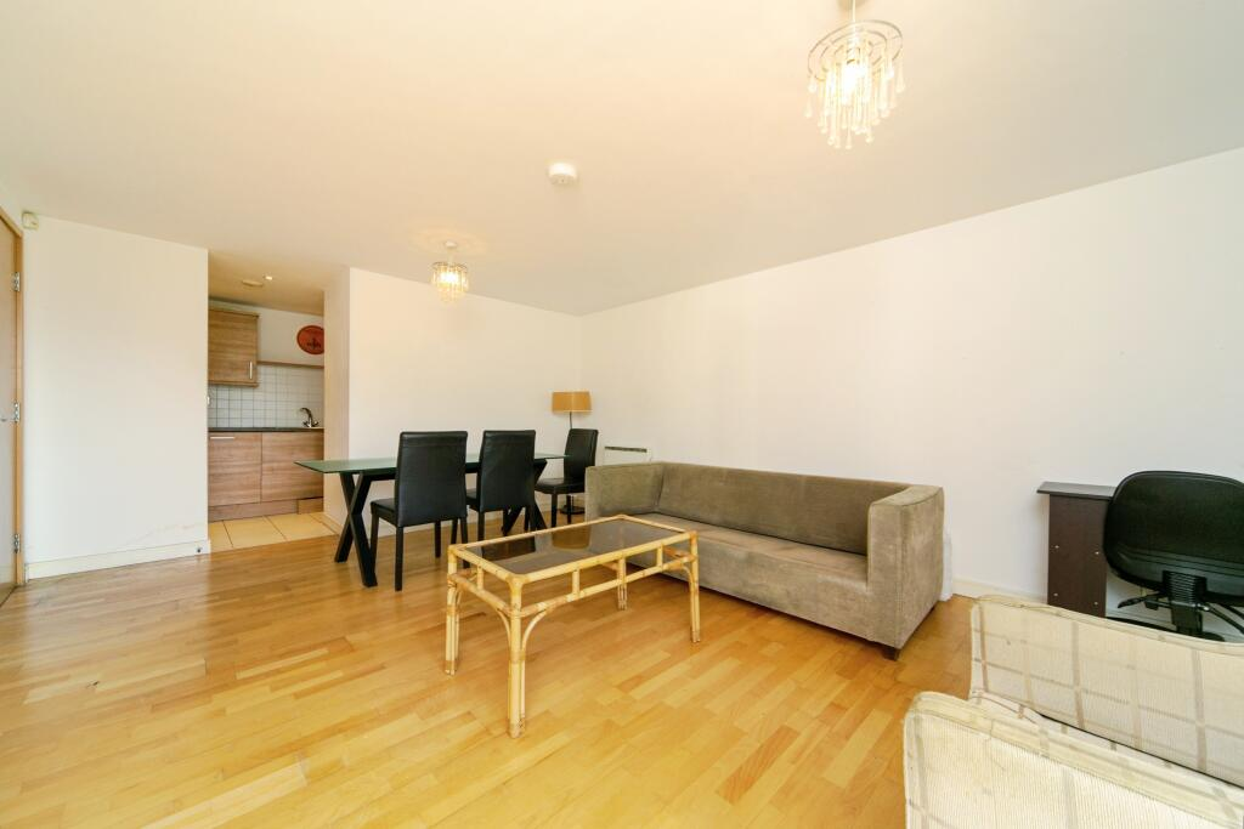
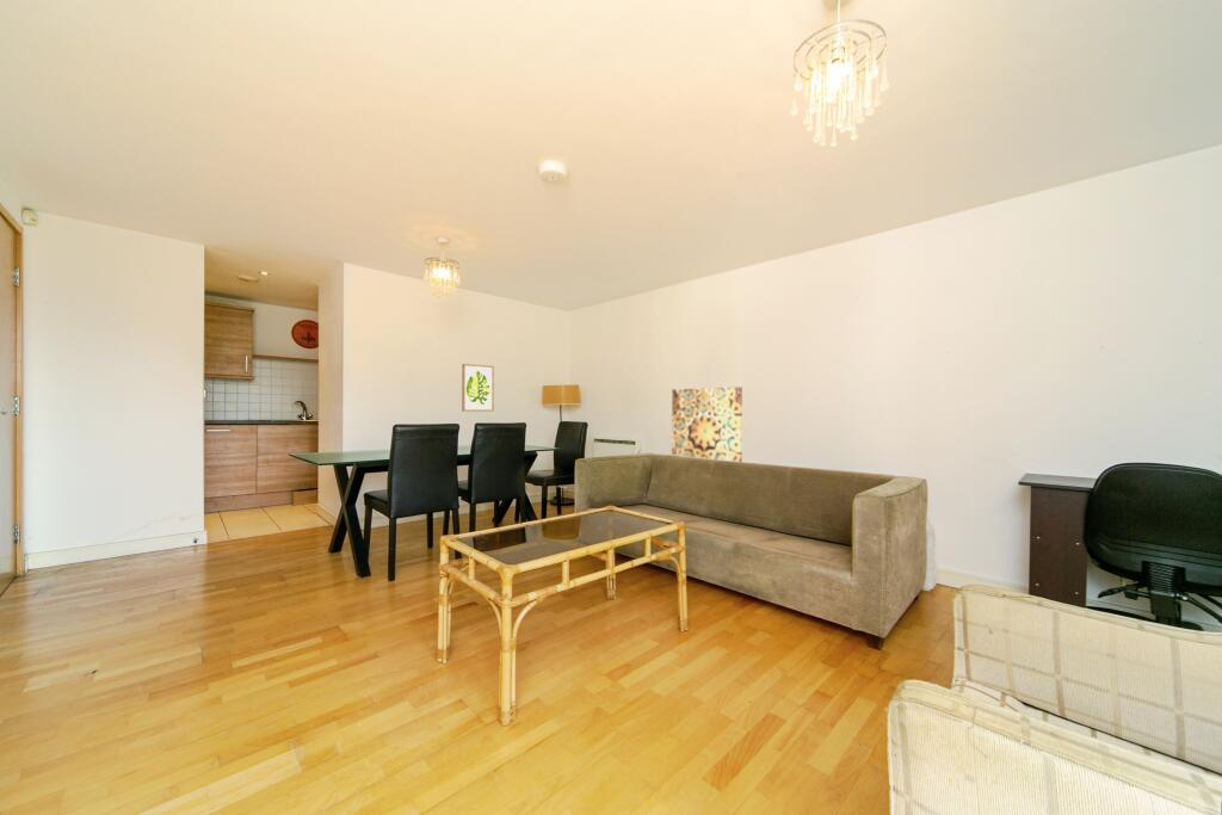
+ wall art (704, 428)
+ wall art (477, 388)
